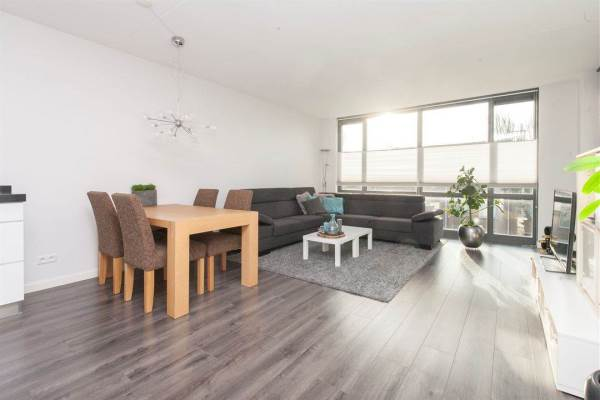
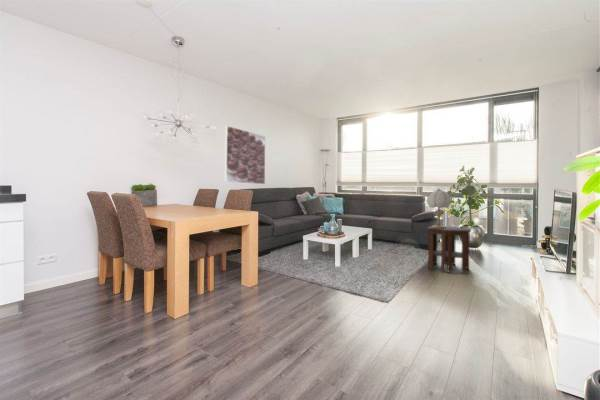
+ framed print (246, 157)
+ side table (448, 248)
+ table lamp (438, 207)
